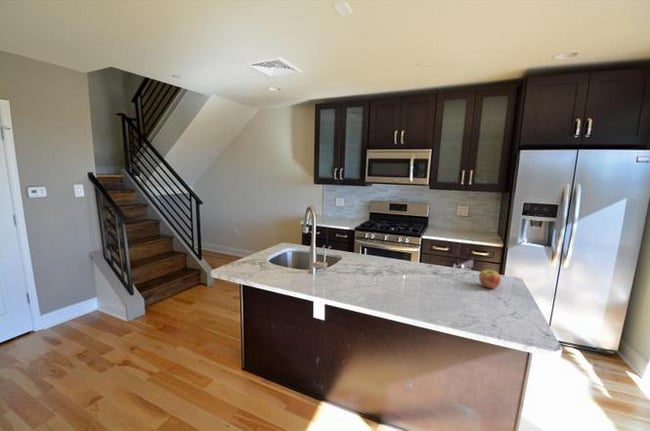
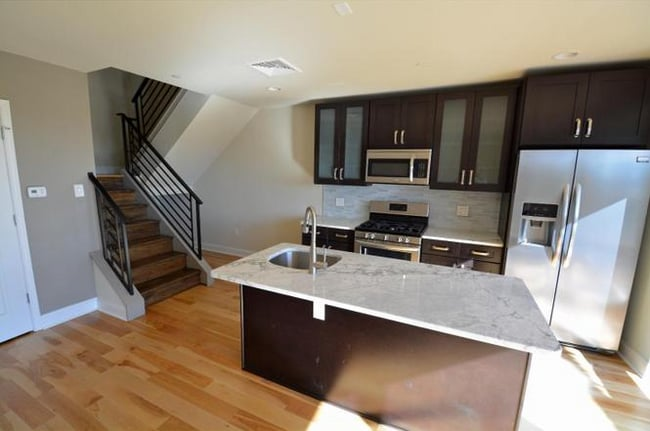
- apple (489, 279)
